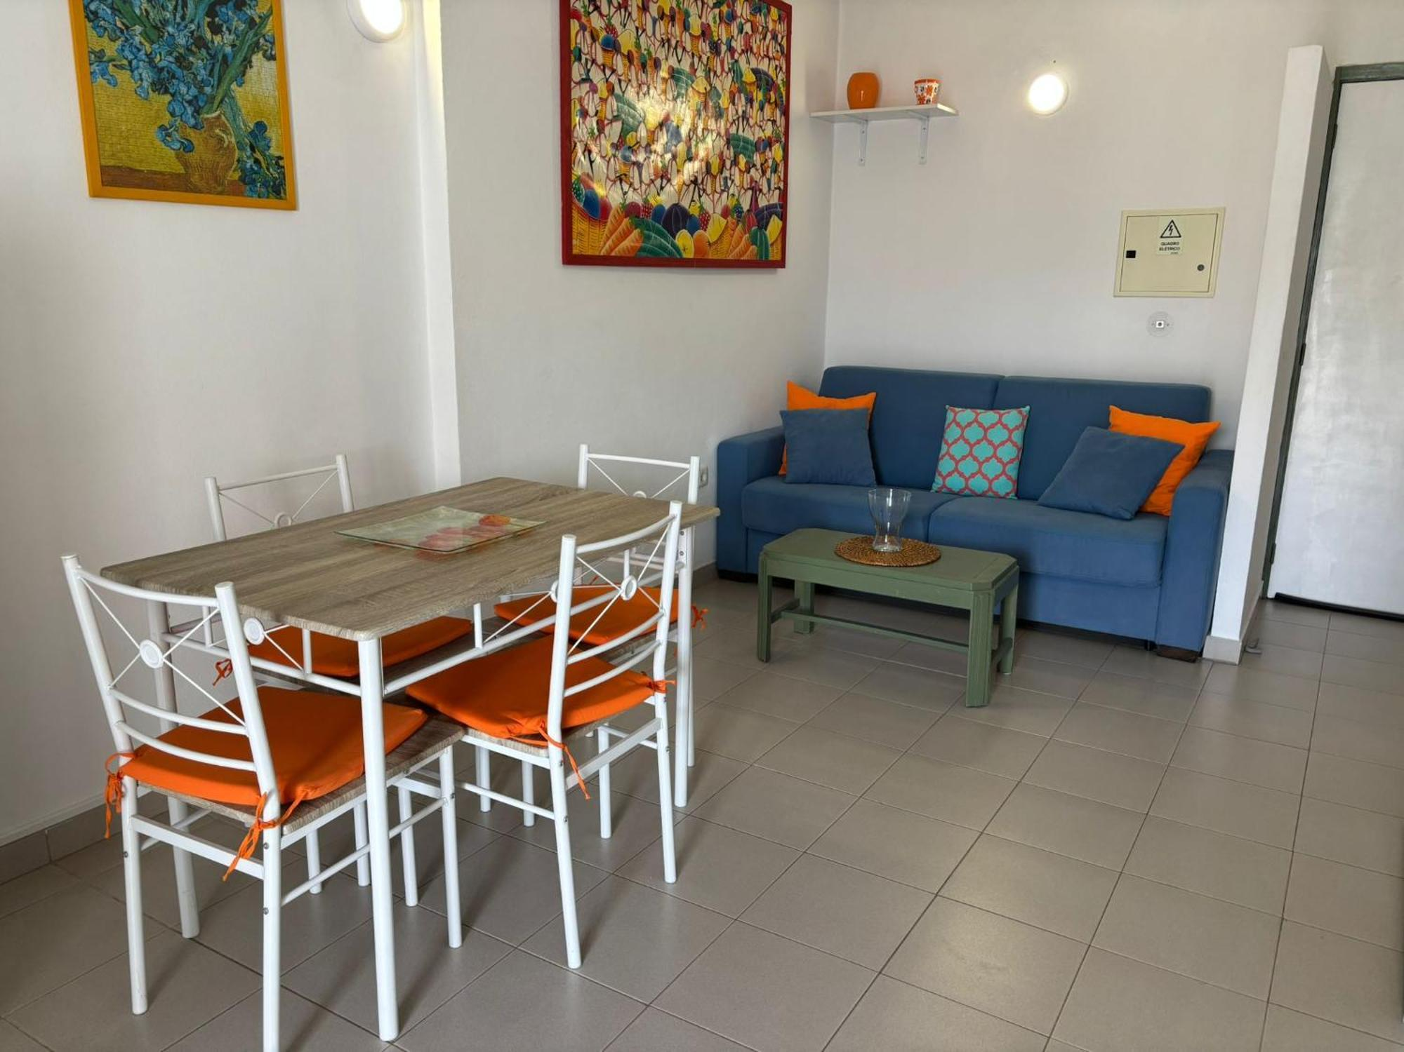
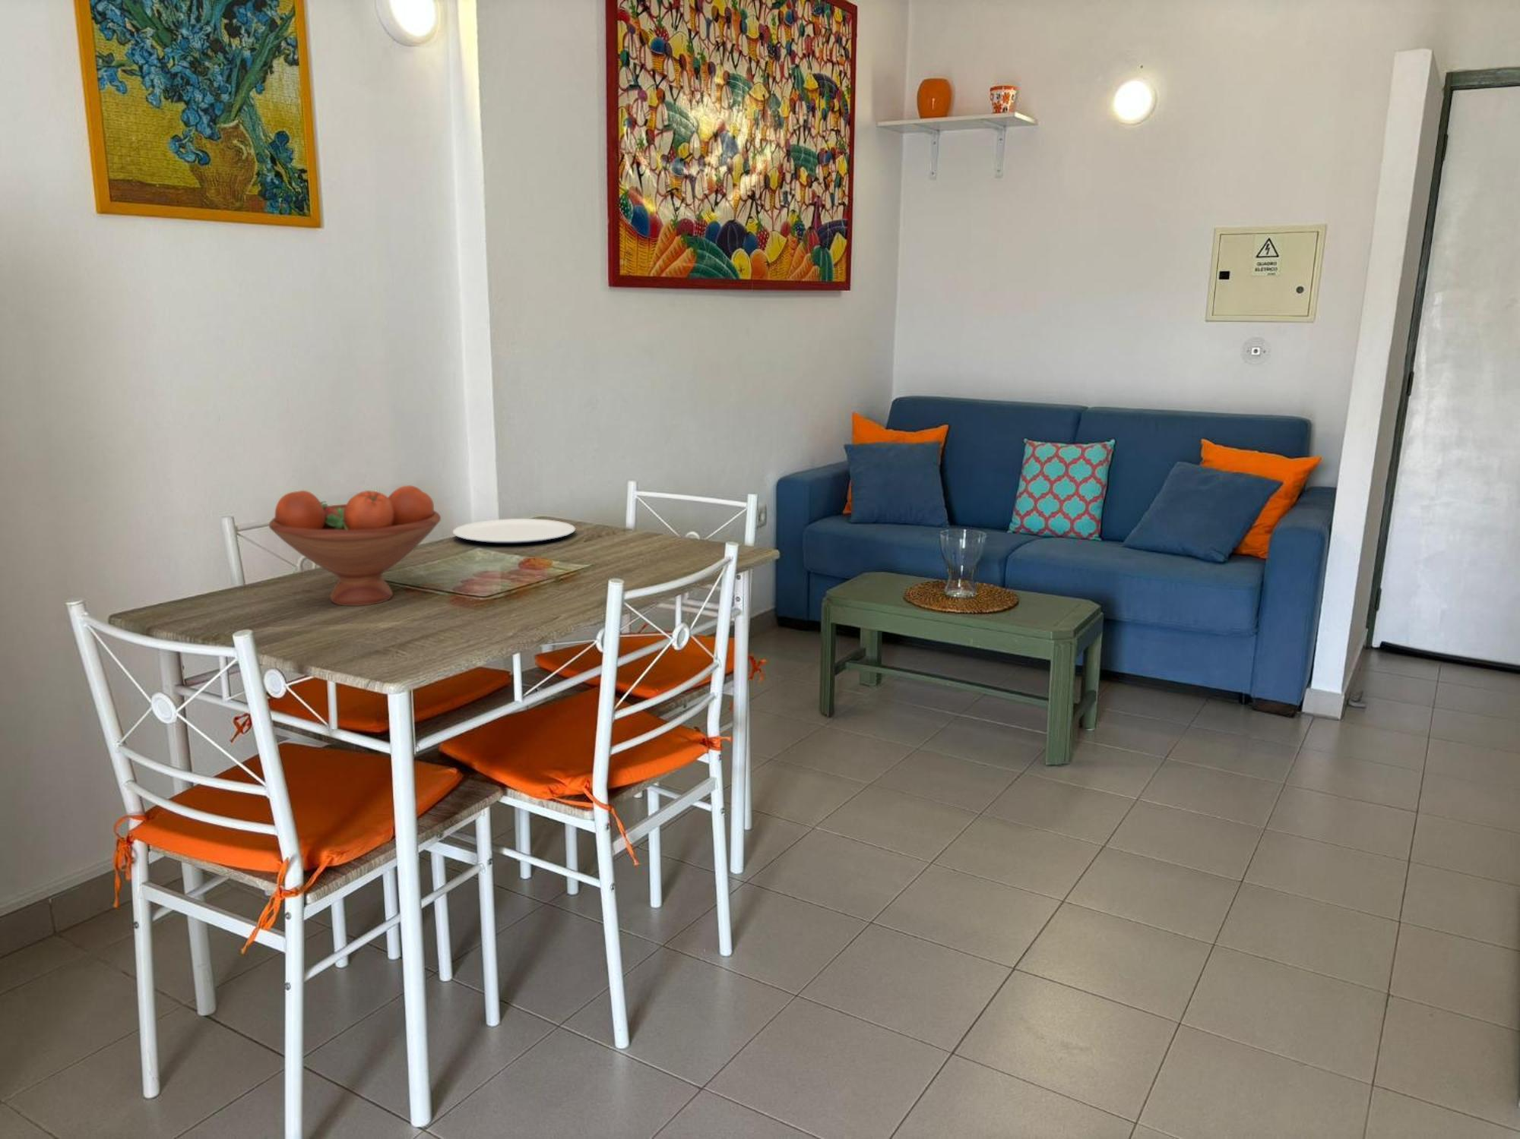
+ plate (515, 531)
+ fruit bowl (358, 542)
